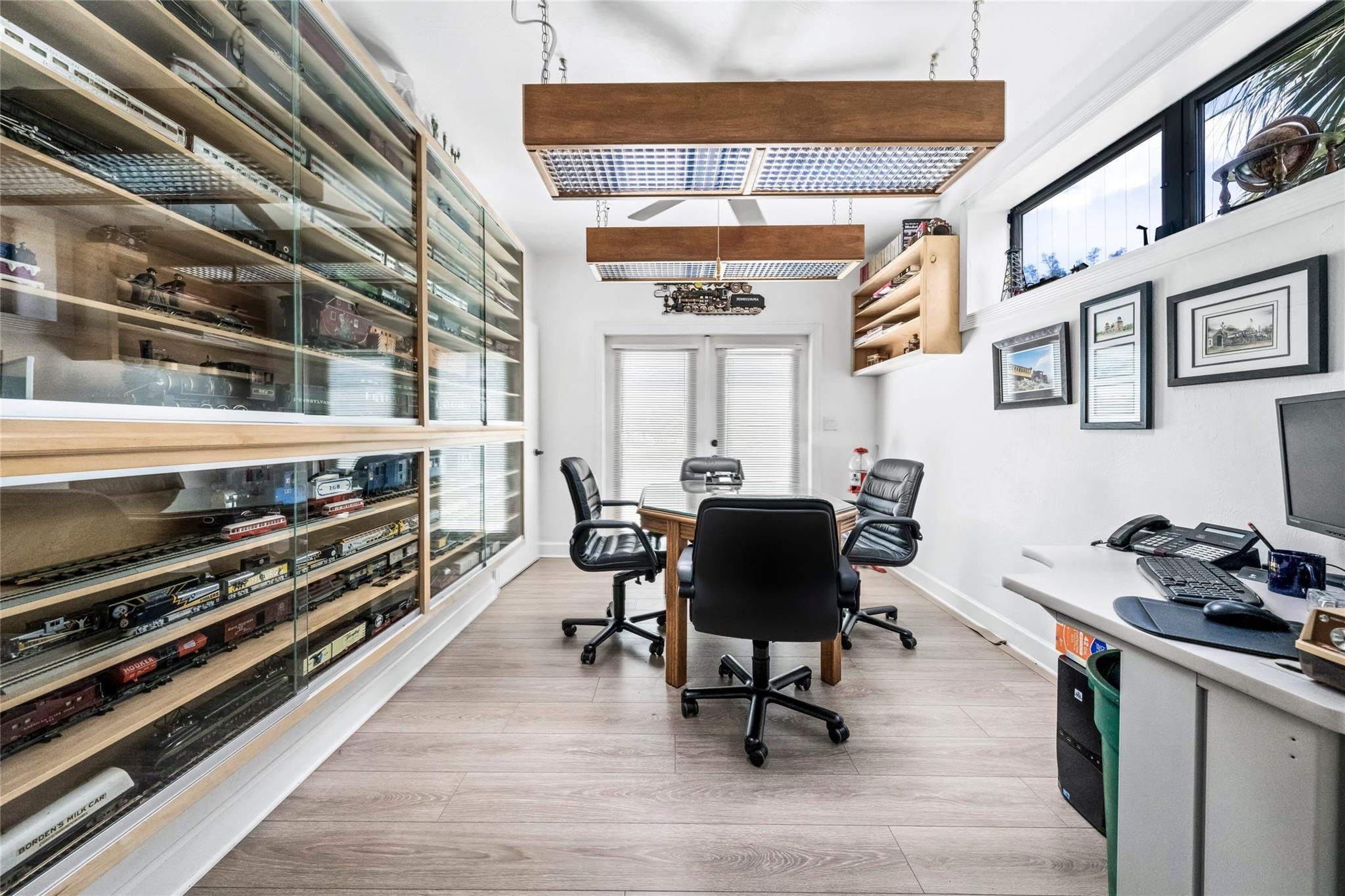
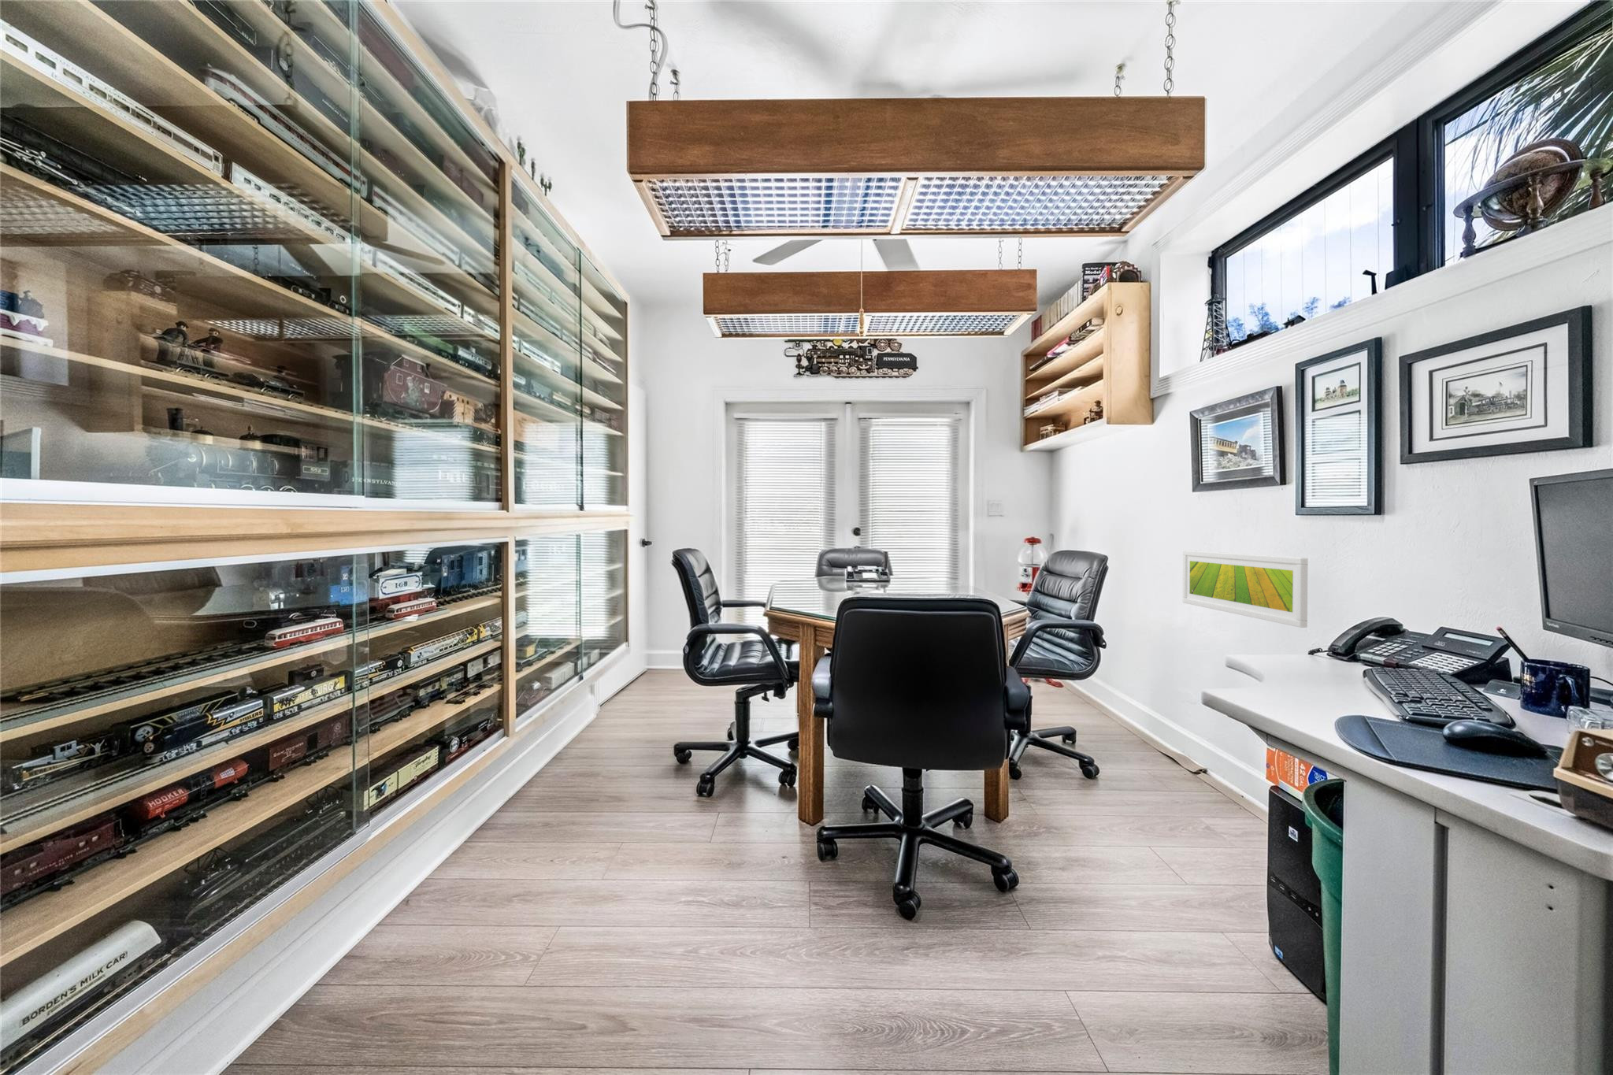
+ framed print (1235, 583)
